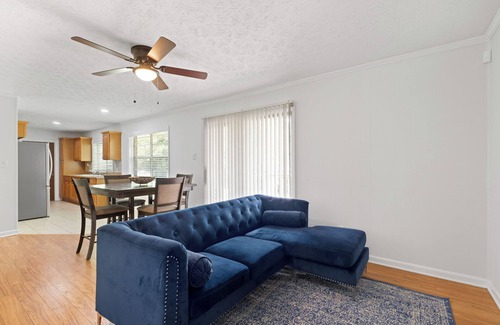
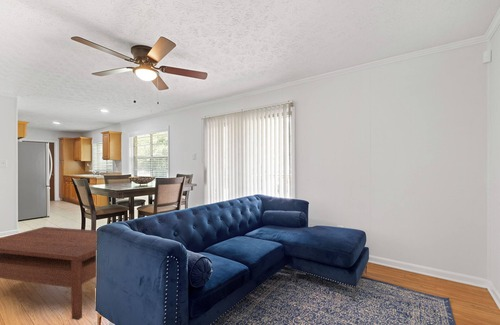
+ coffee table (58, 264)
